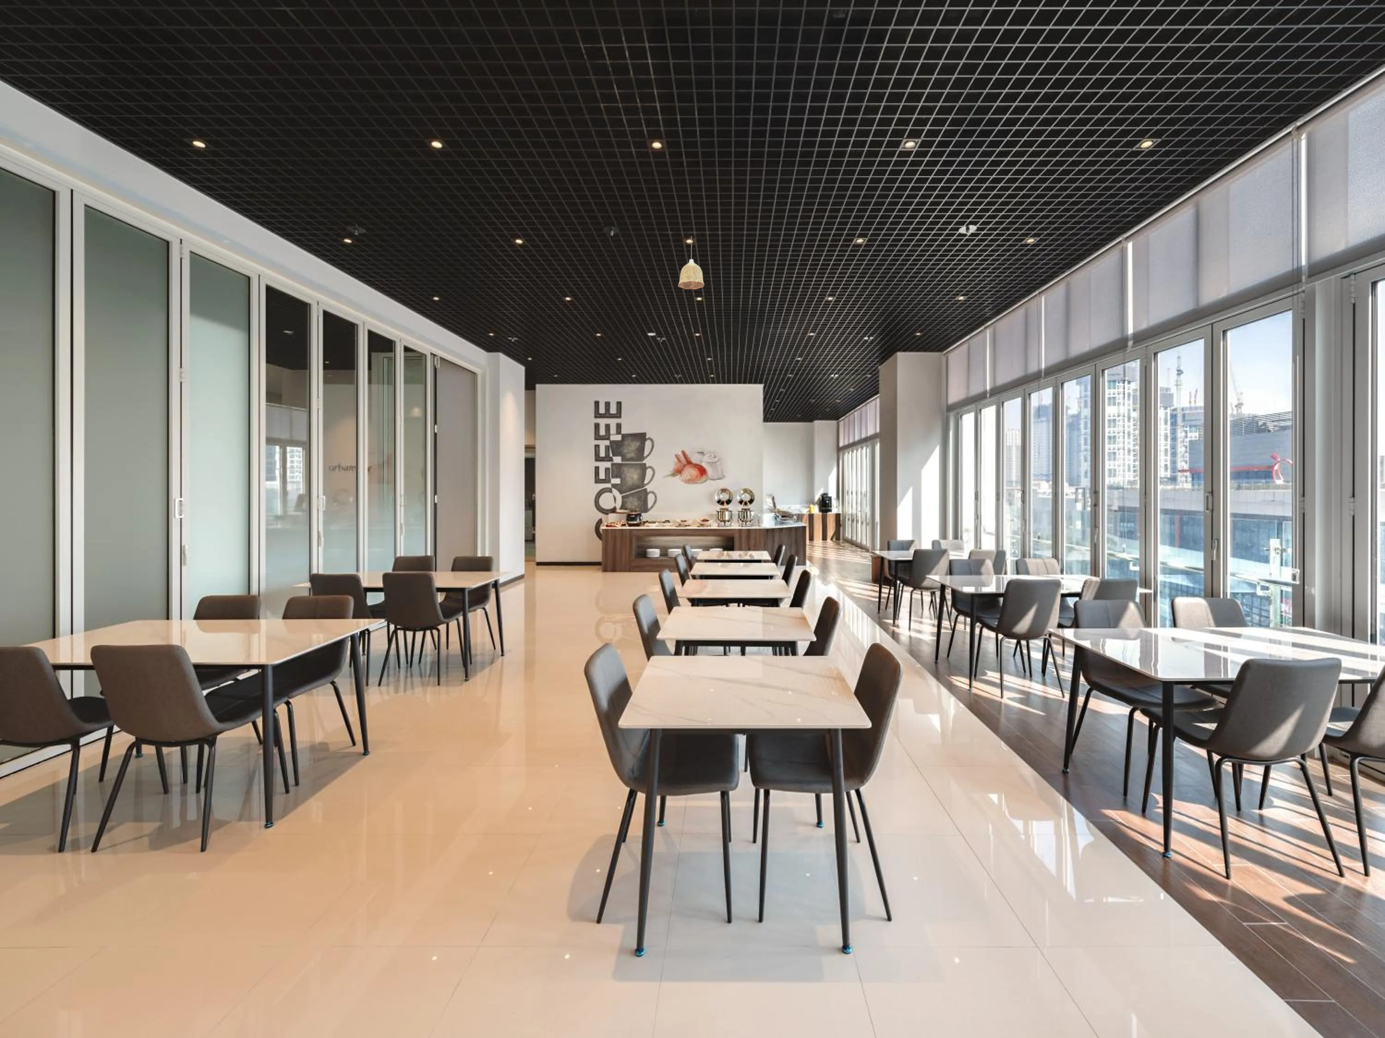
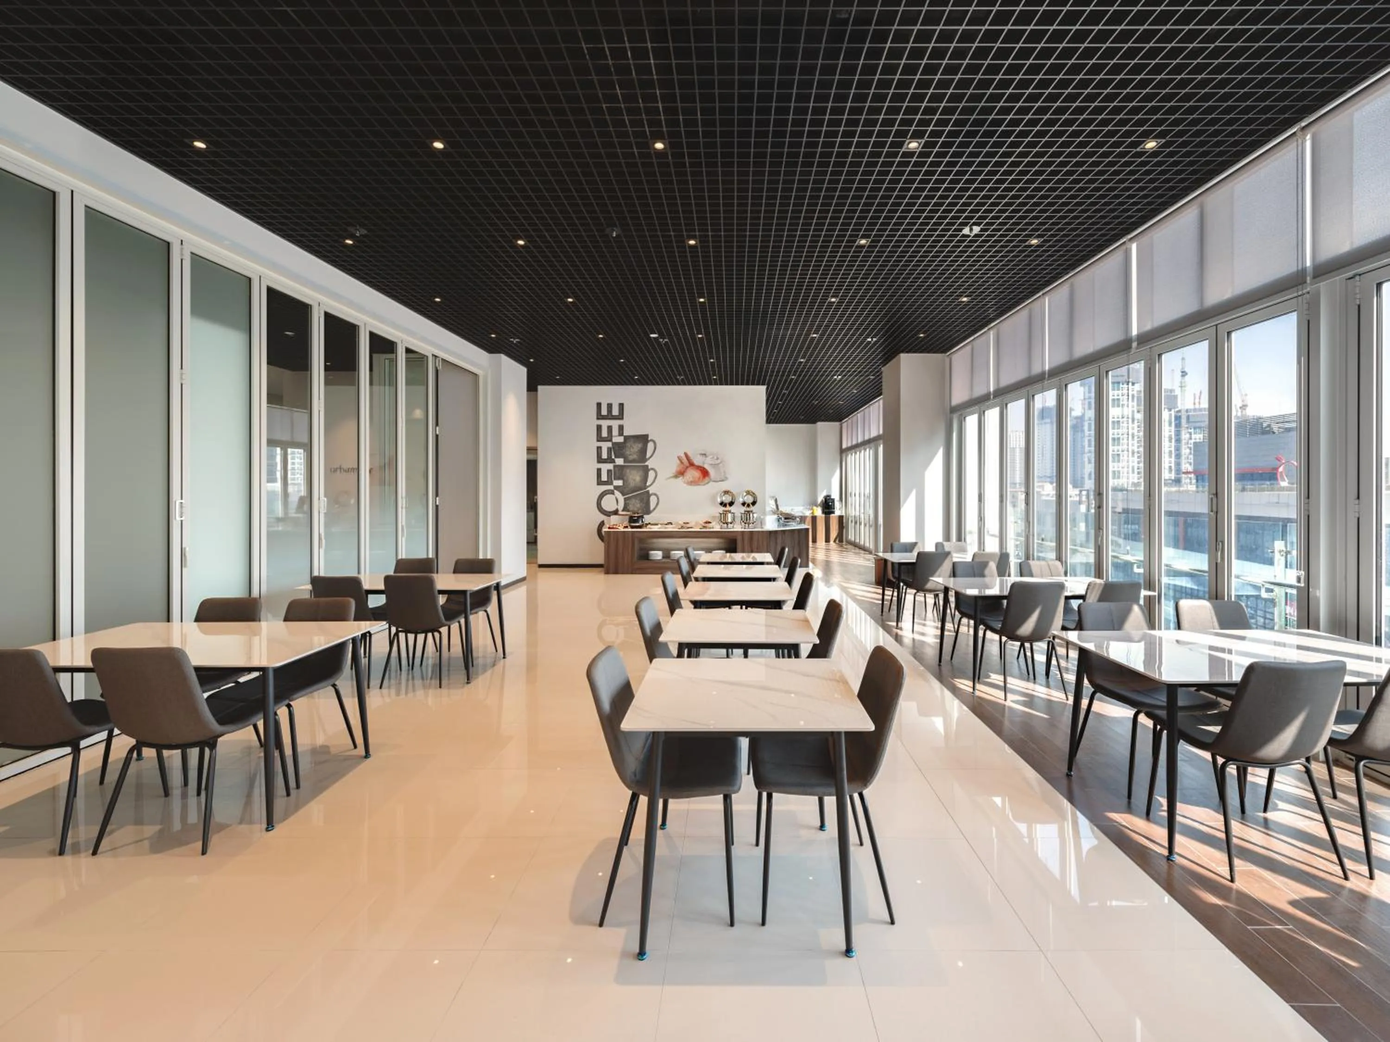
- pendant lamp (691, 261)
